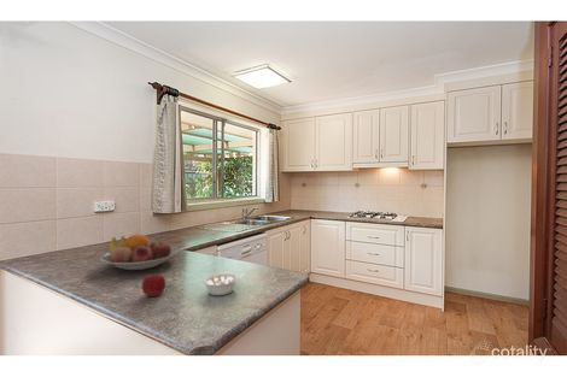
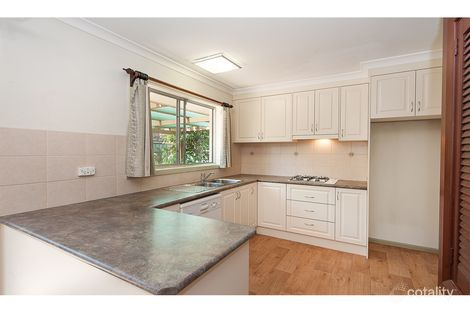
- legume (222, 283)
- fruit bowl (141, 249)
- apple (153, 284)
